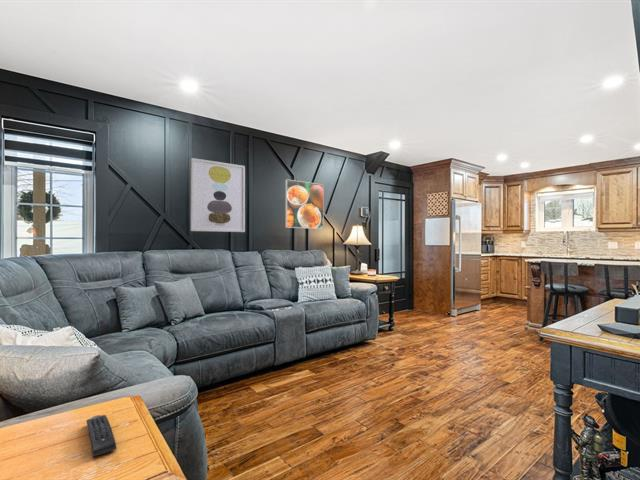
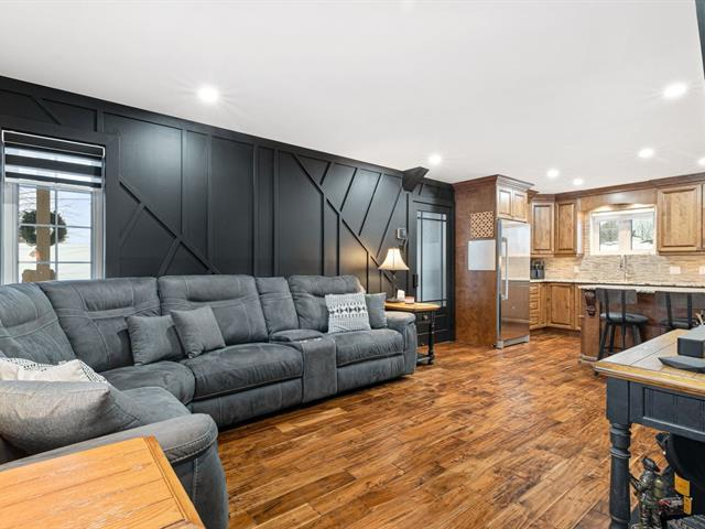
- wall art (219, 196)
- remote control (99, 431)
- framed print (305, 205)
